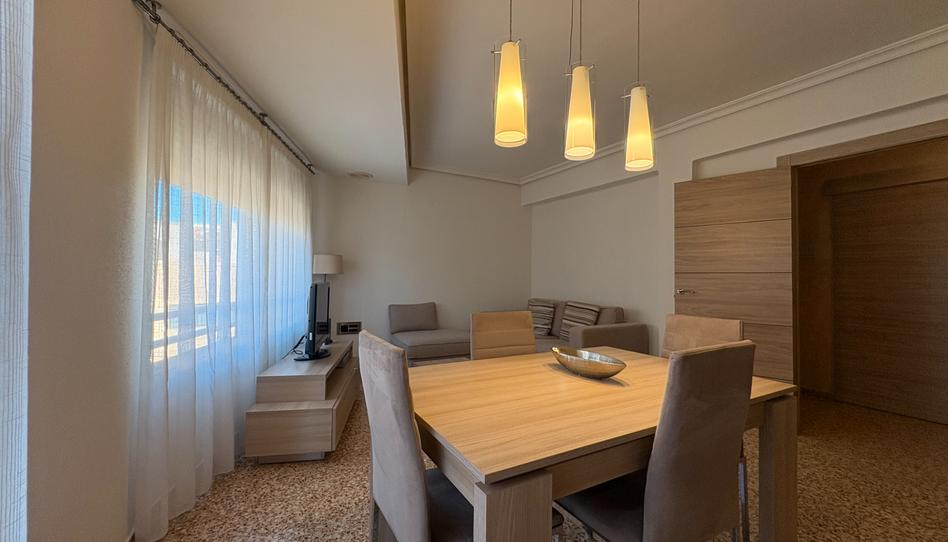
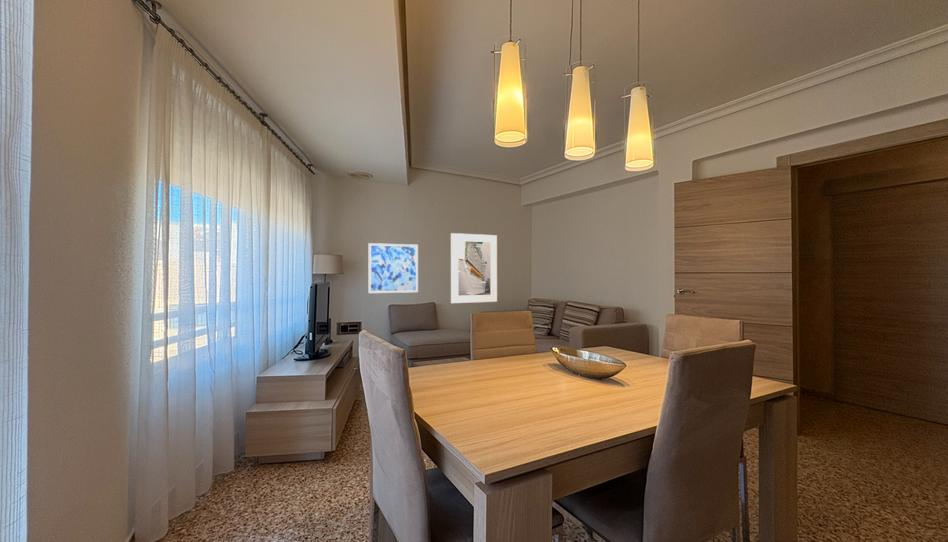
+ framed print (474, 268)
+ wall art (393, 268)
